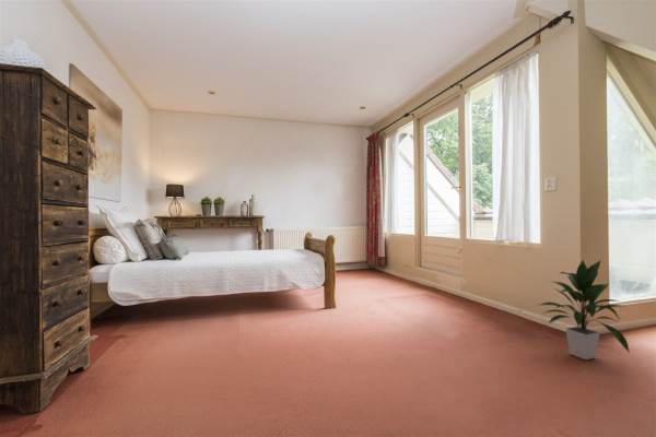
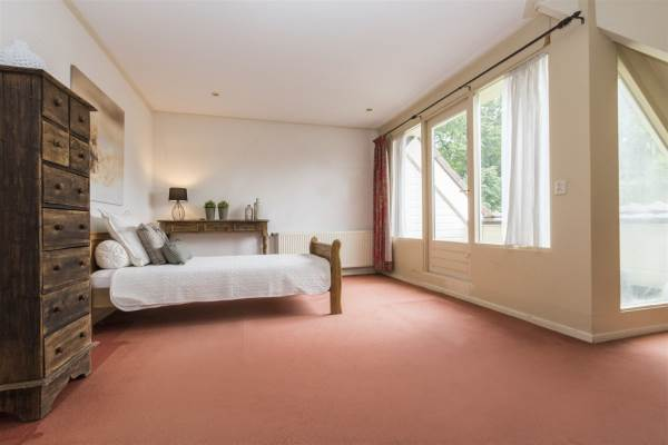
- indoor plant (584, 308)
